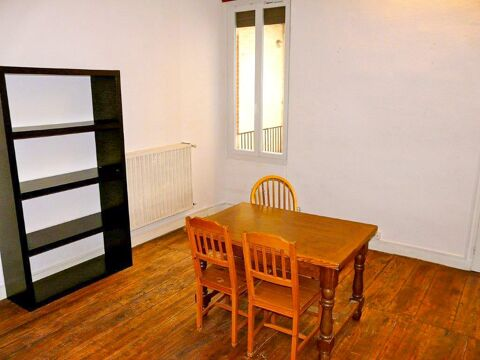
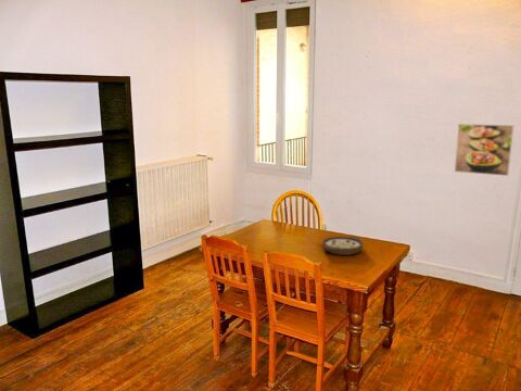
+ bowl (342, 245)
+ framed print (482, 149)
